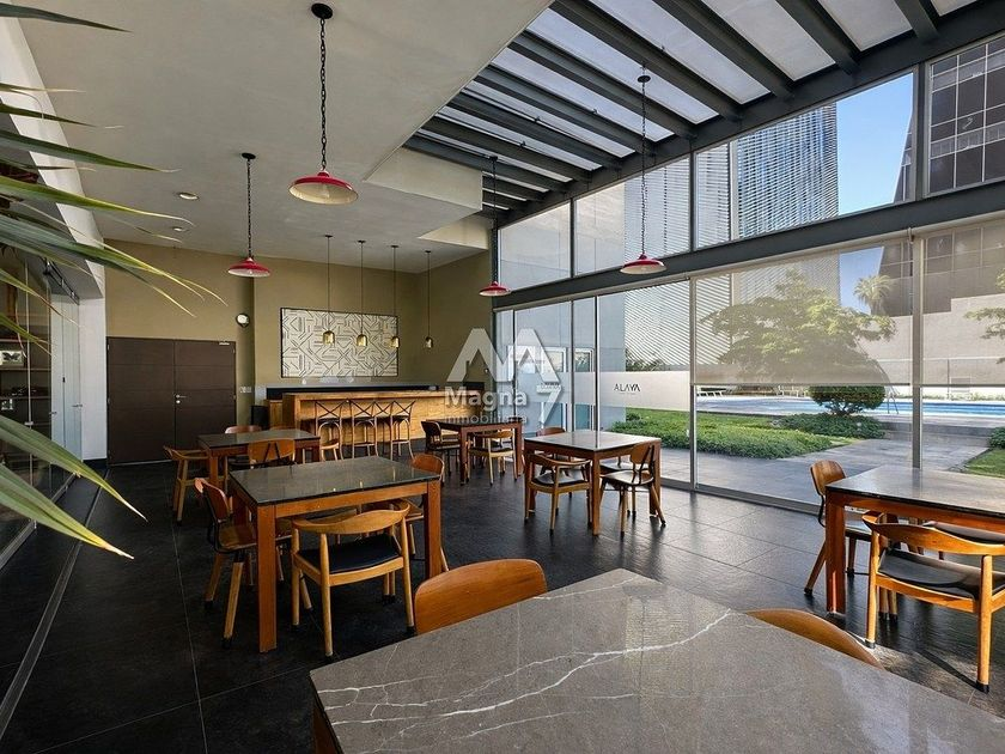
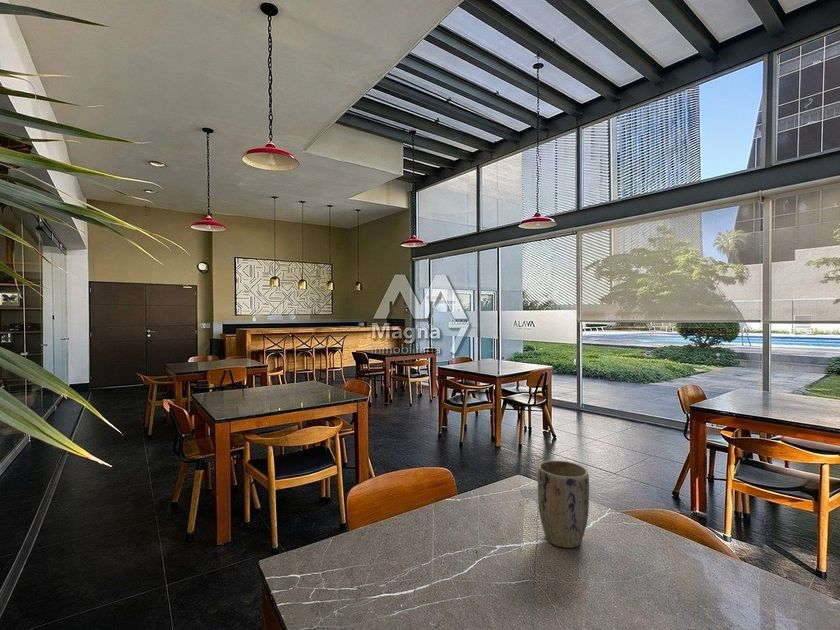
+ plant pot (562, 503)
